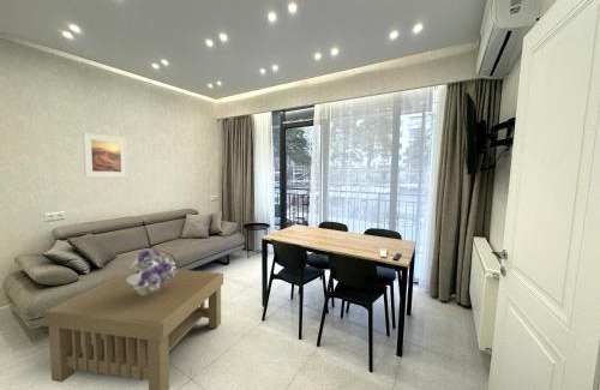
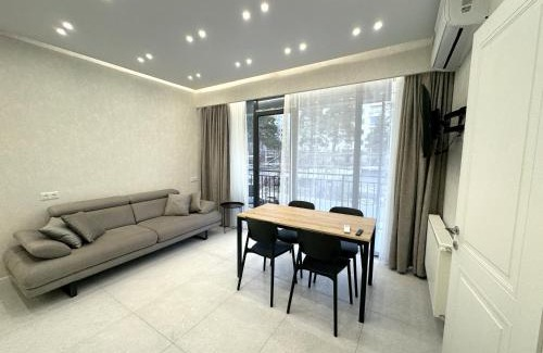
- bouquet (148, 271)
- coffee table (149, 318)
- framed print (106, 156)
